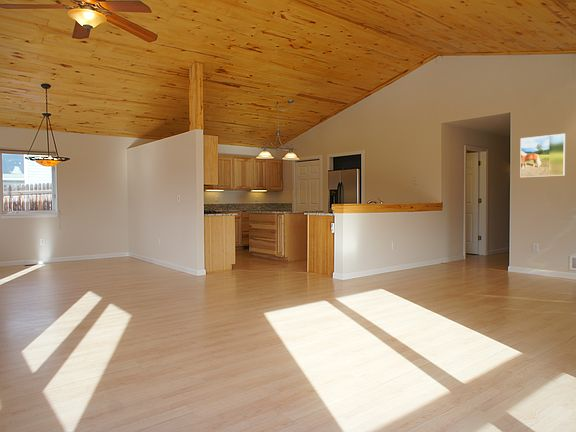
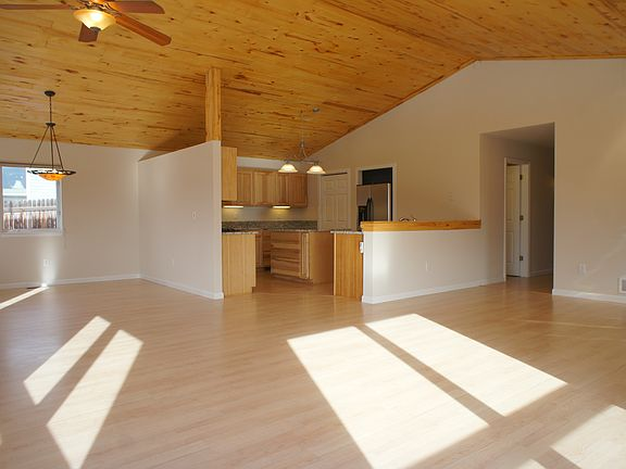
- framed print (541, 156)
